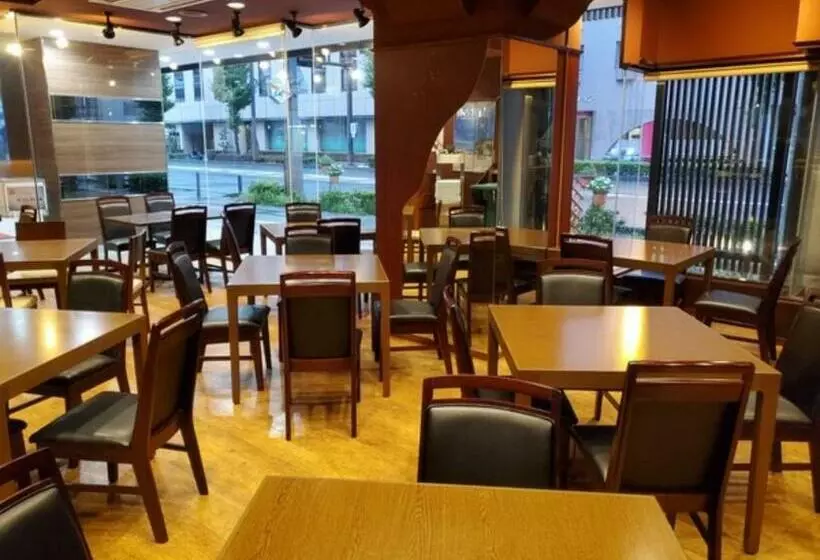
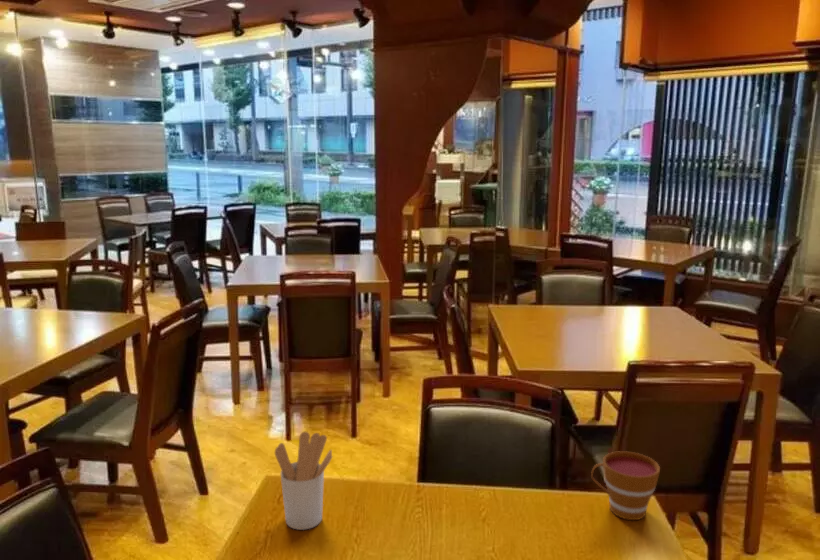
+ utensil holder (306, 477)
+ cup (624, 486)
